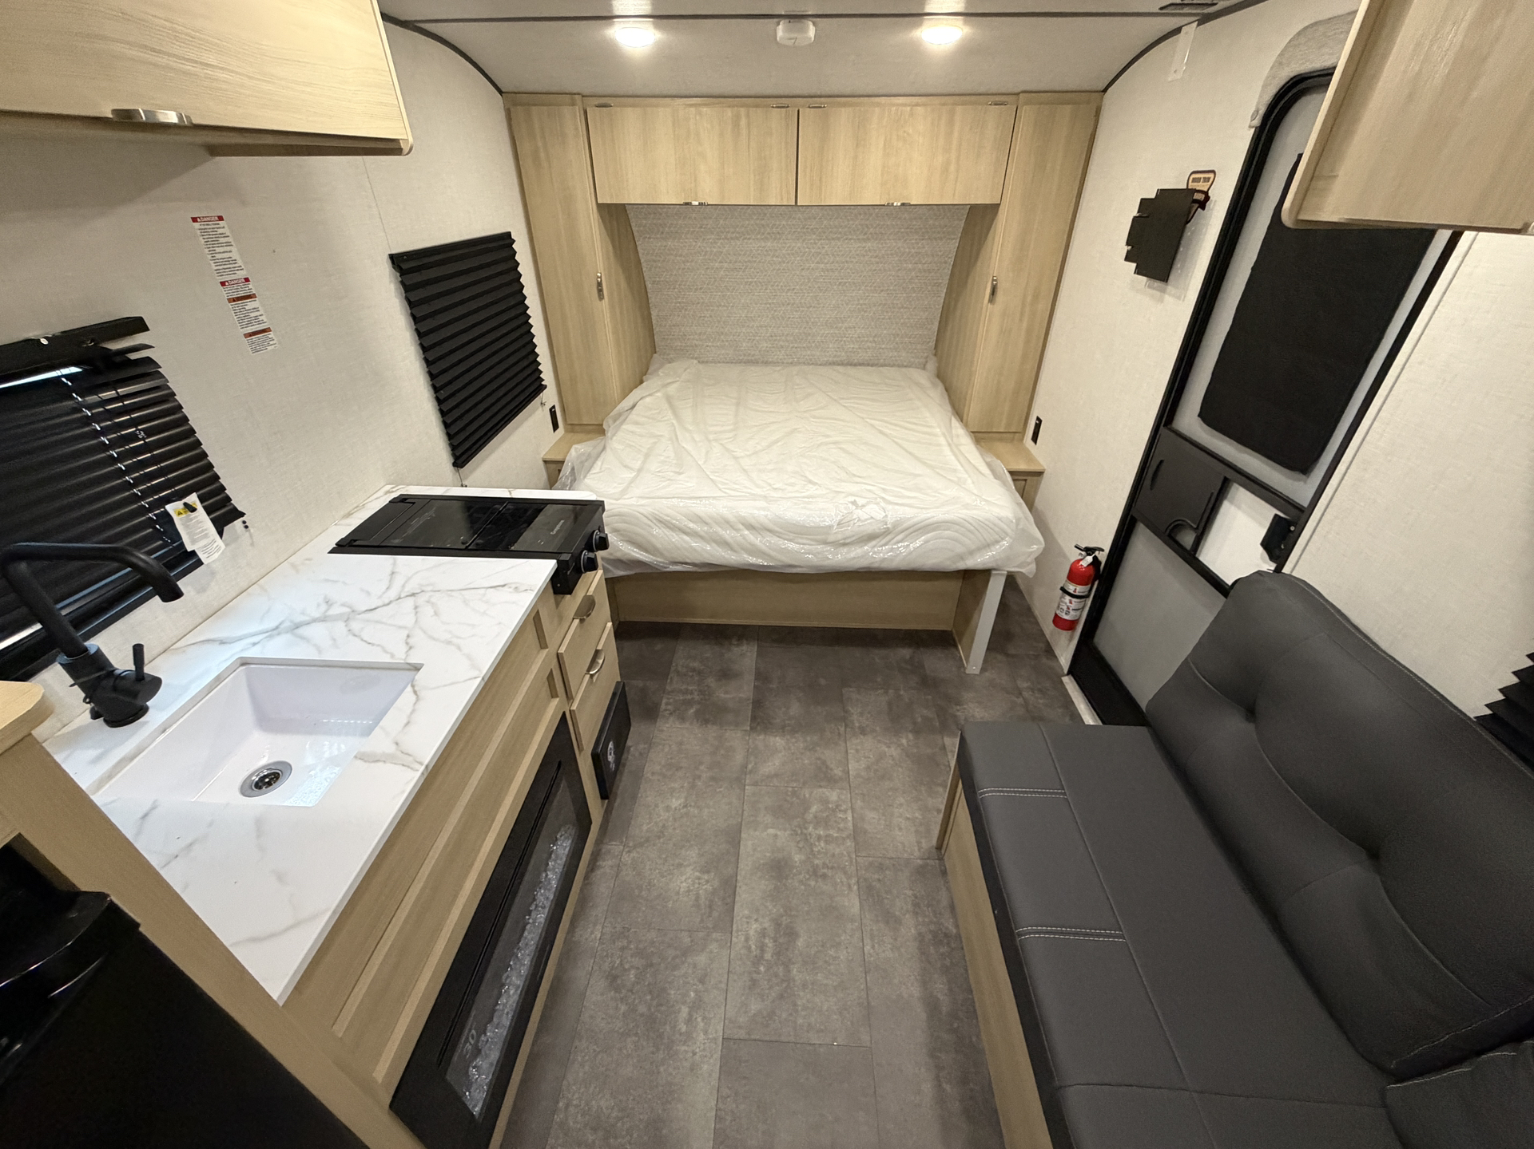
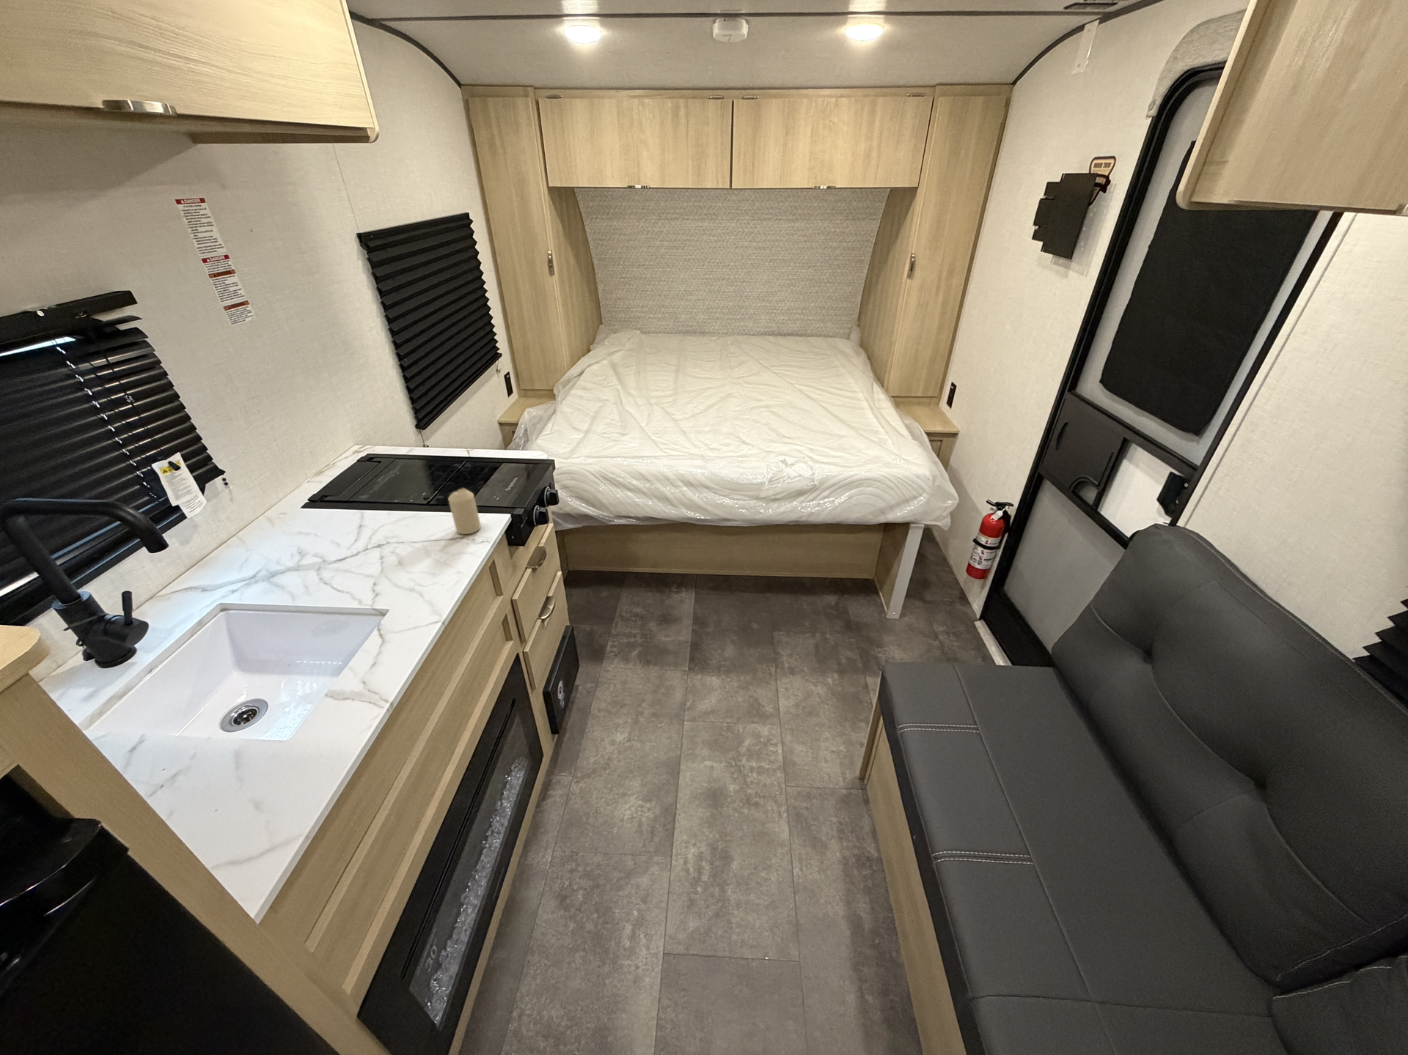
+ candle (465, 510)
